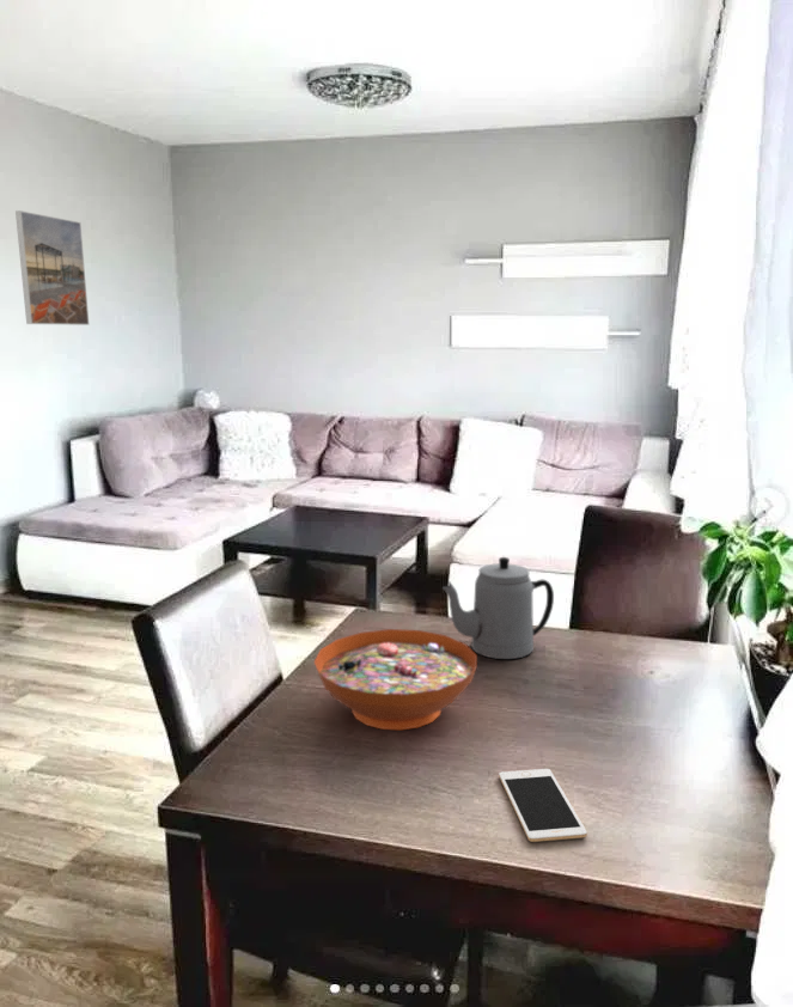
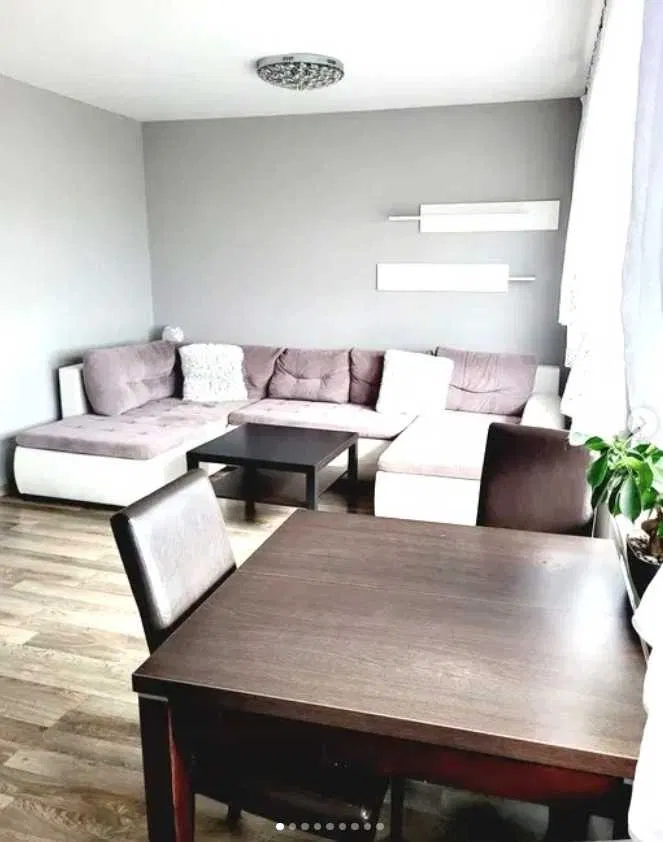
- decorative bowl (396, 683)
- teapot (499, 603)
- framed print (54, 271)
- cell phone (539, 802)
